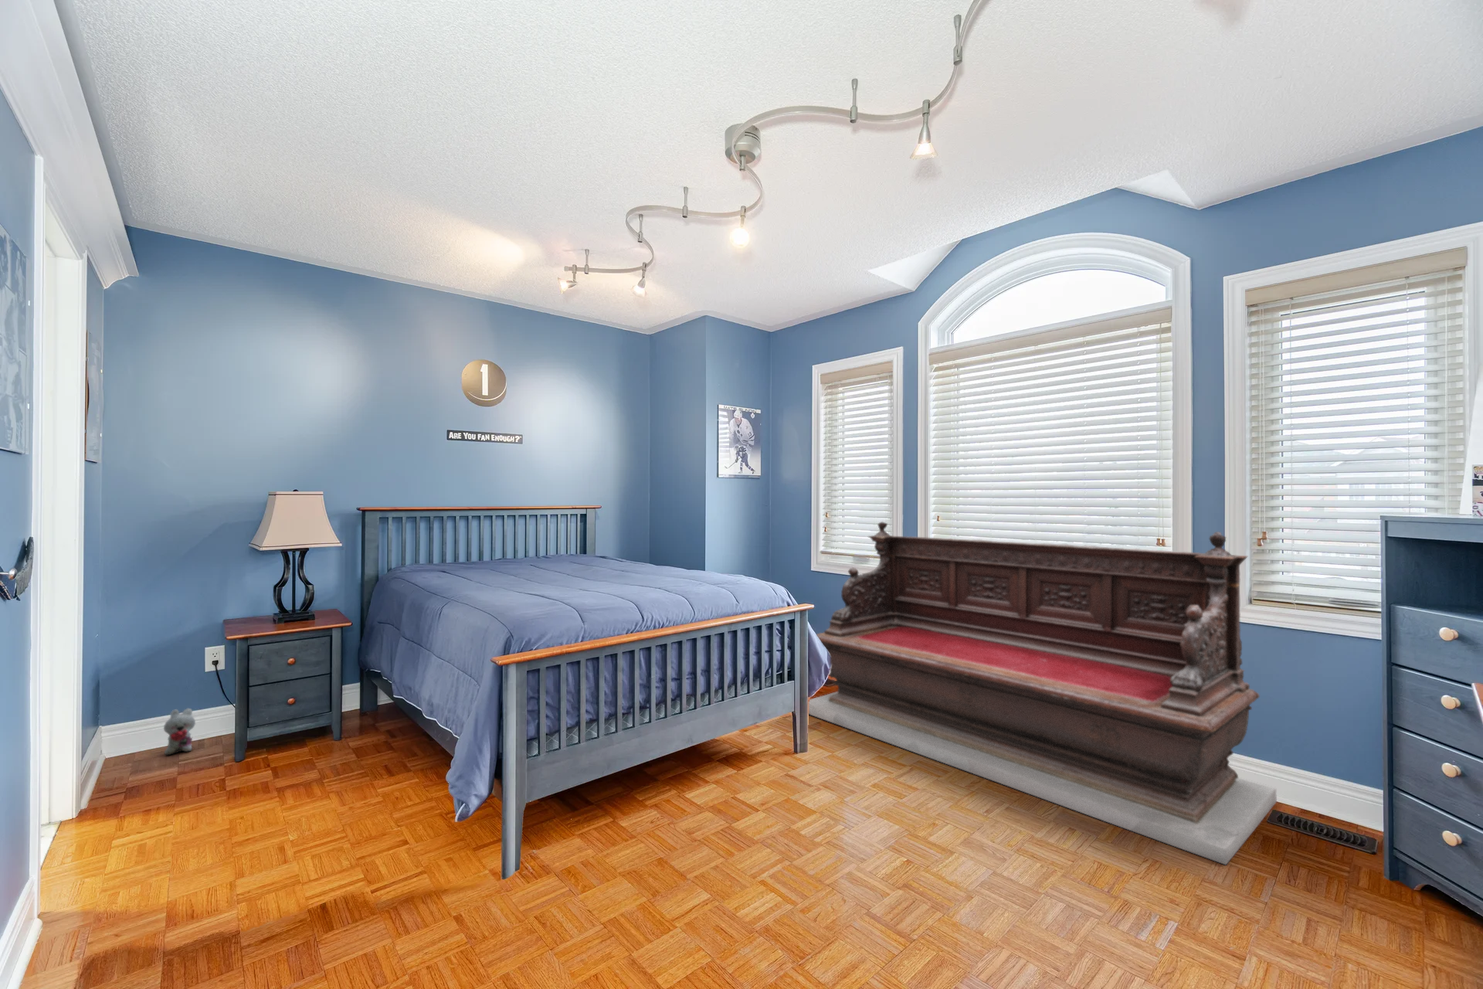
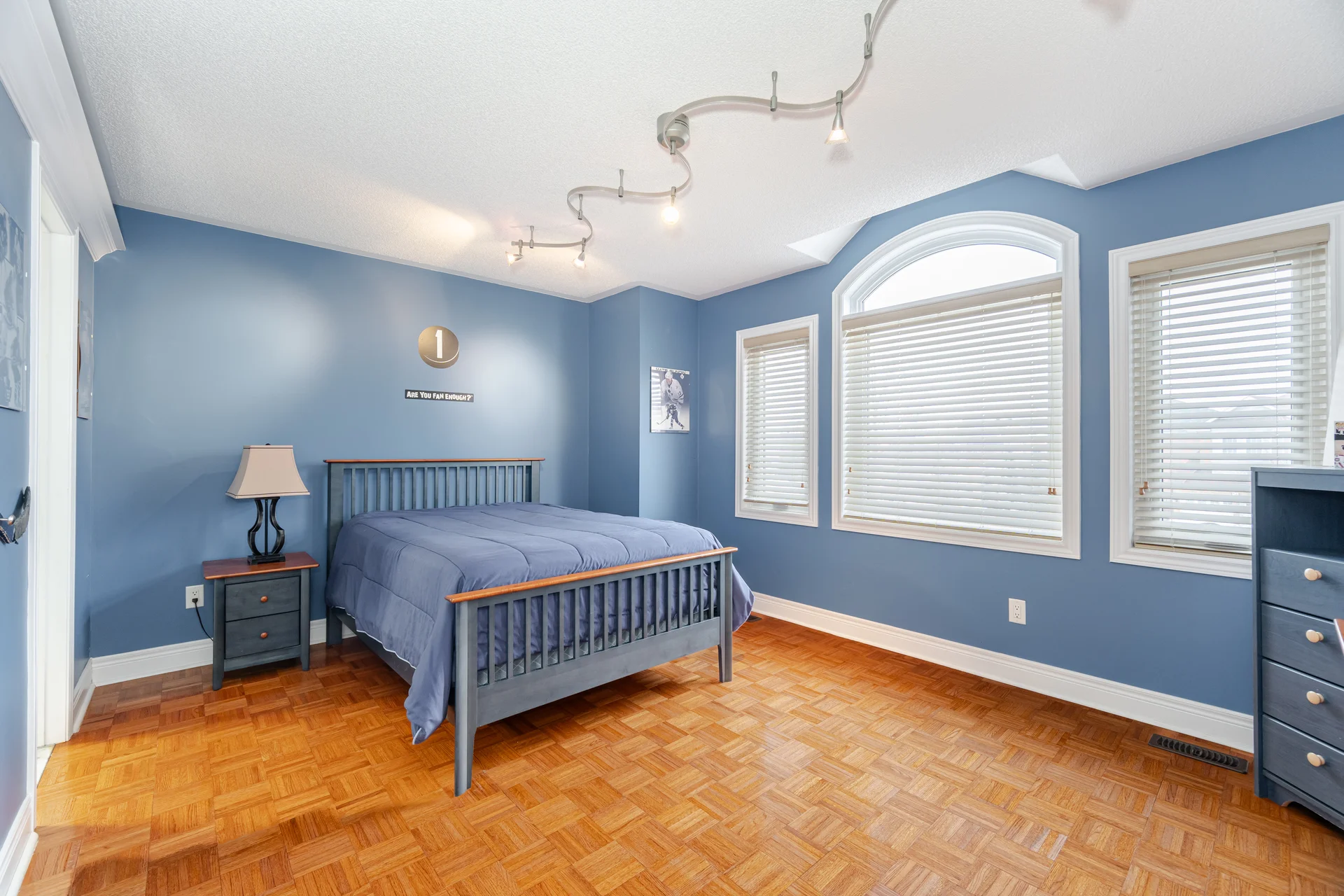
- plush toy (179, 730)
- bench (999, 637)
